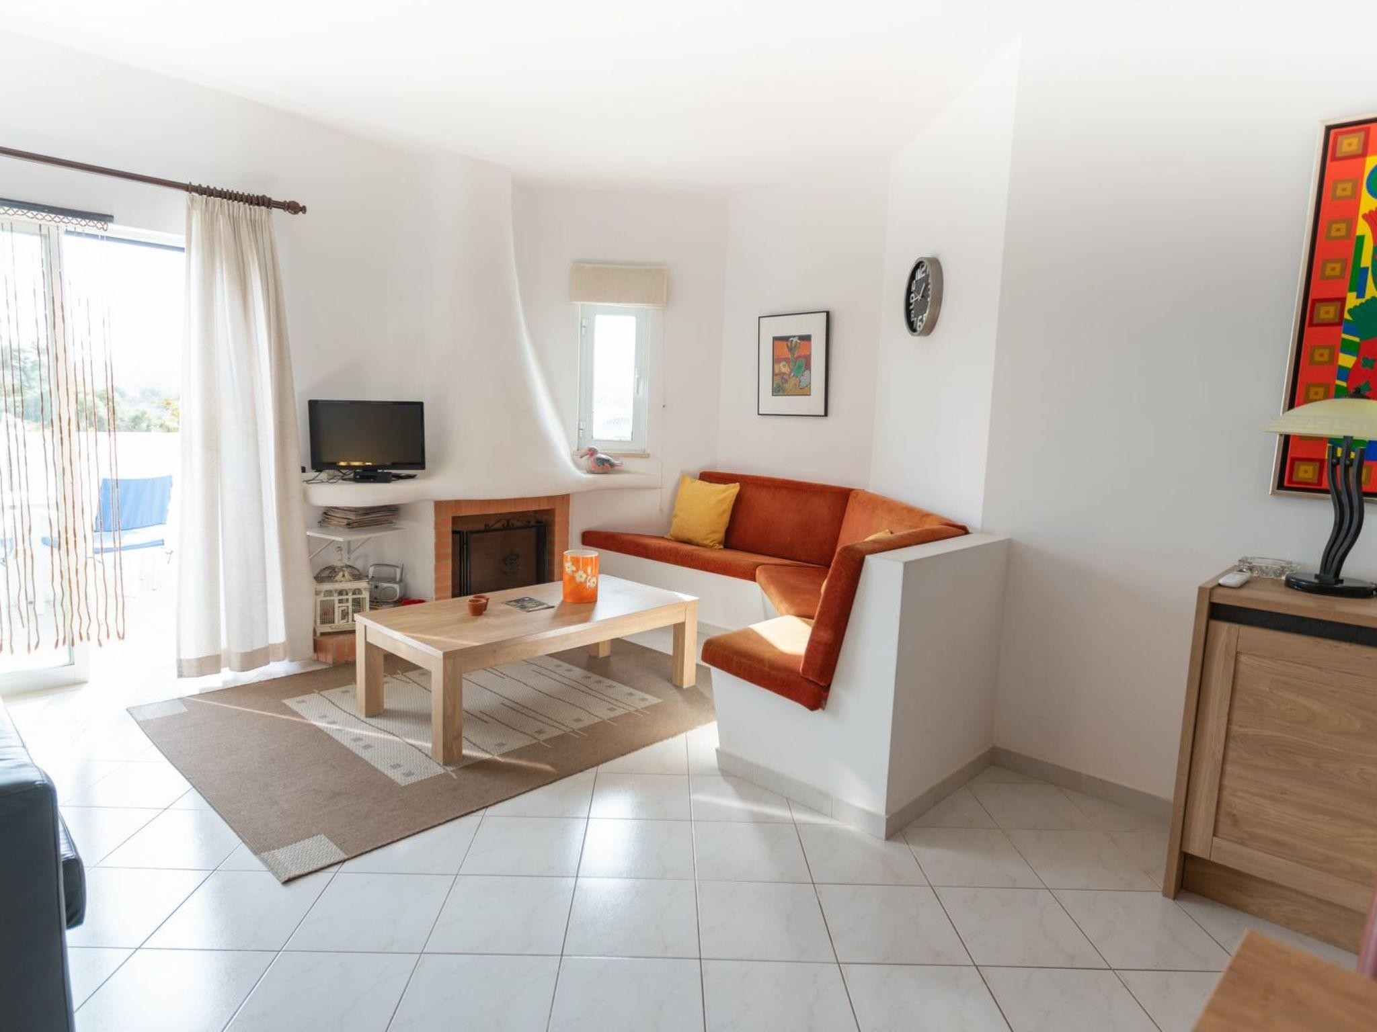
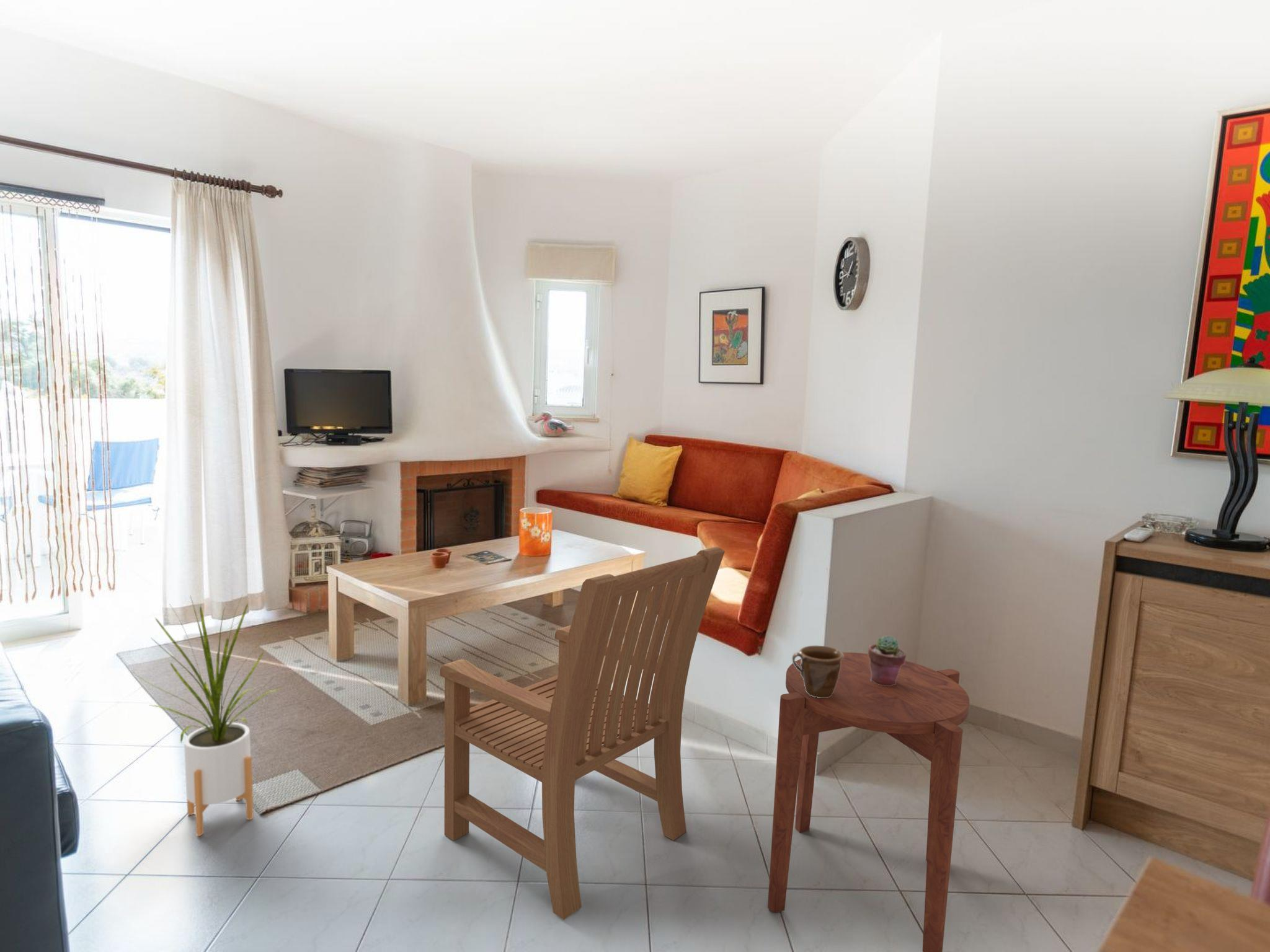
+ armchair (579, 694)
+ side table (814, 777)
+ potted succulent (886, 658)
+ mug (817, 671)
+ house plant (220, 708)
